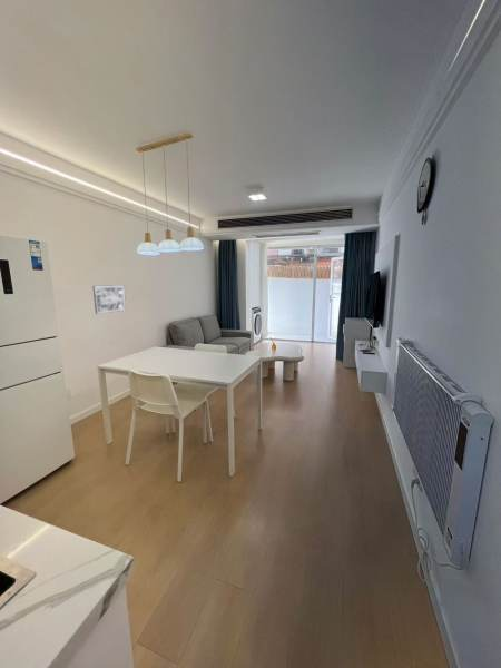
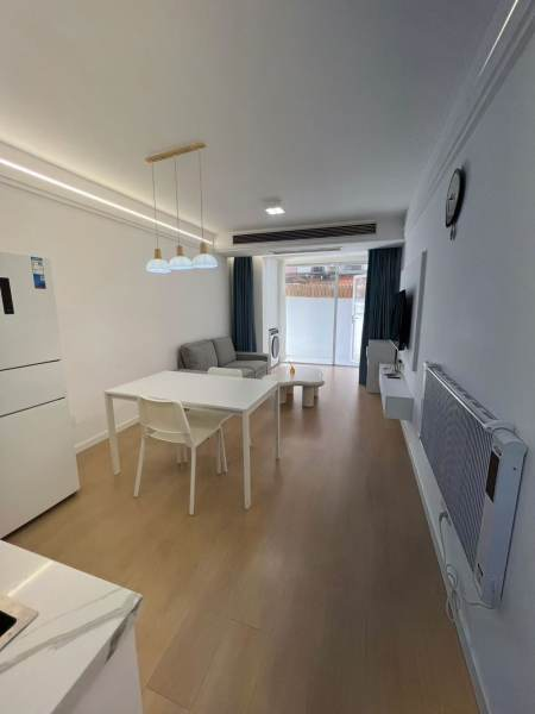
- wall art (110, 298)
